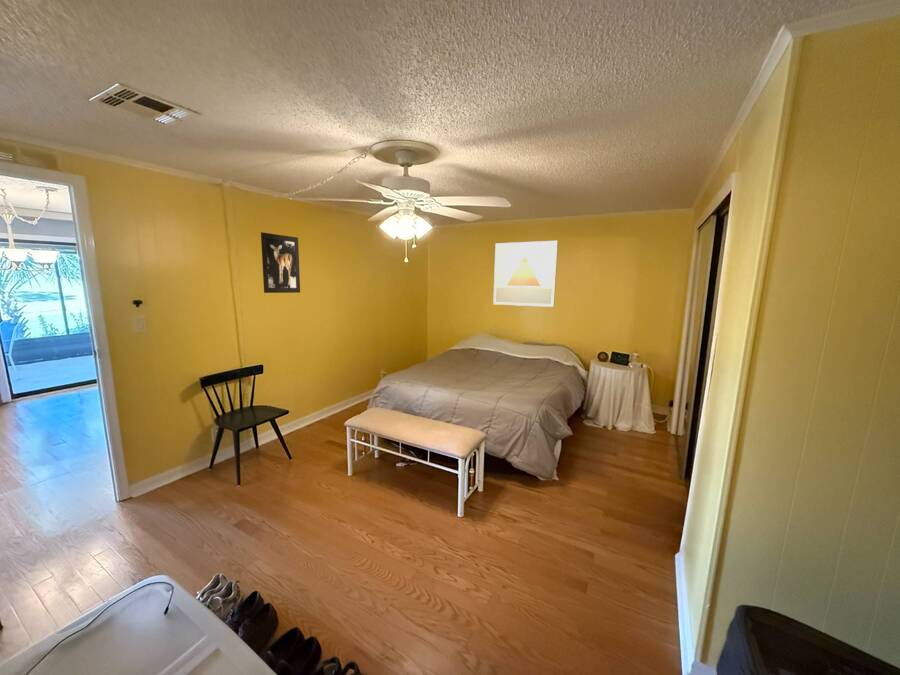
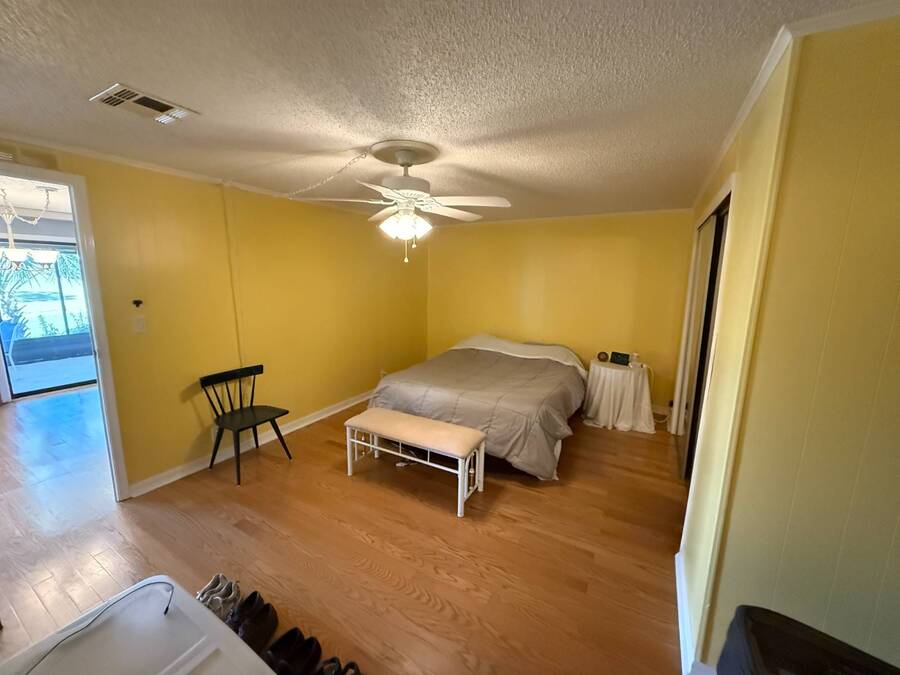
- wall art (524, 274)
- wall art (281, 264)
